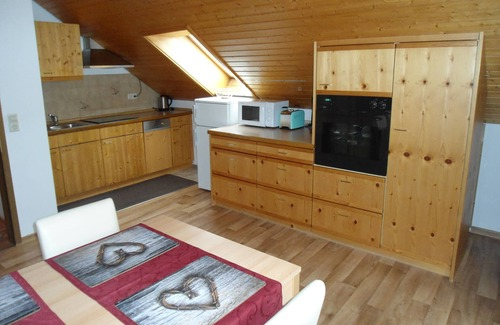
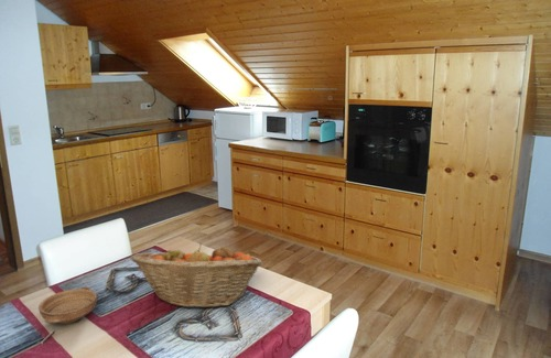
+ bowl (66, 312)
+ fruit basket (197, 268)
